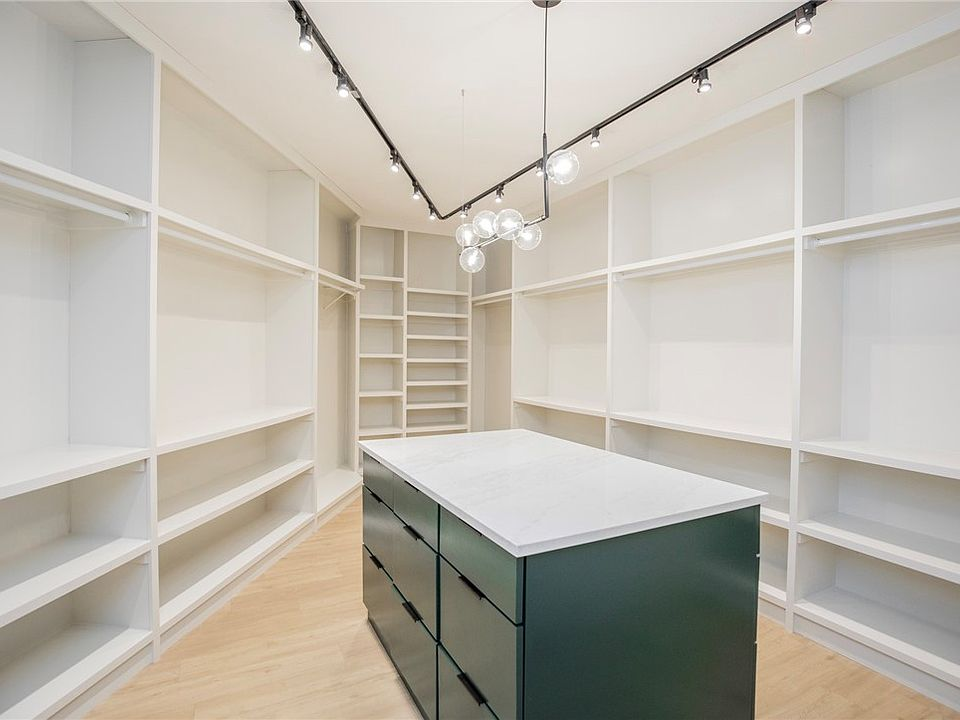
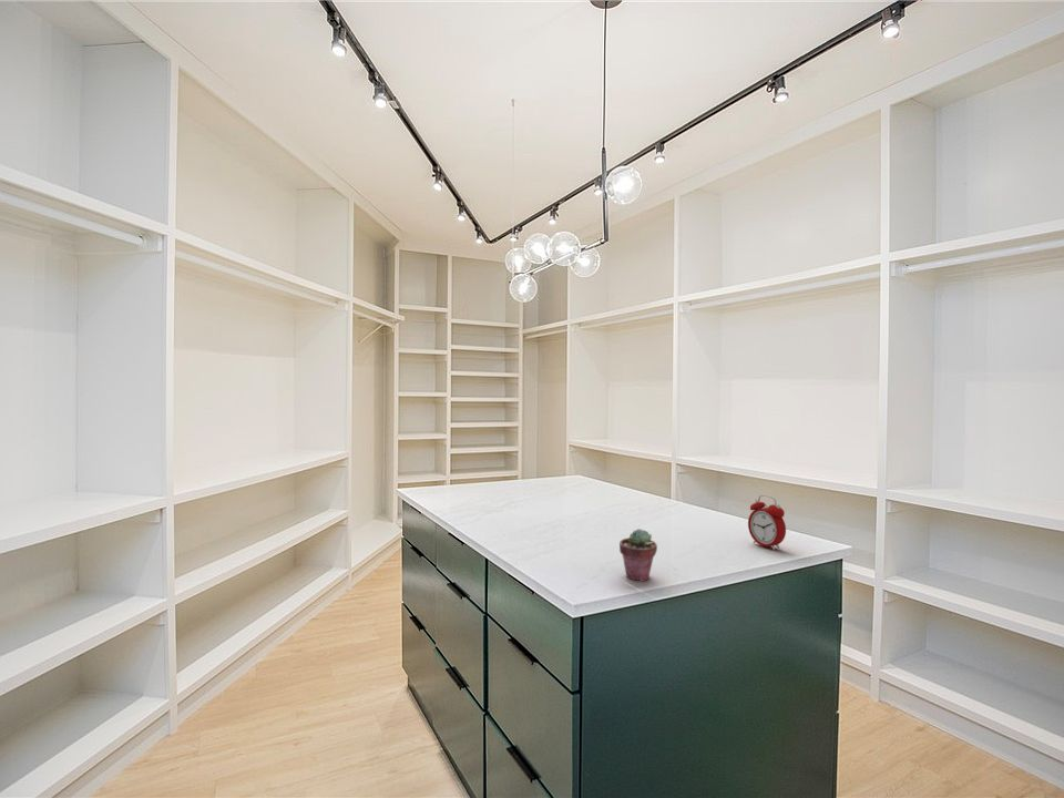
+ alarm clock (766, 520)
+ potted succulent (637, 552)
